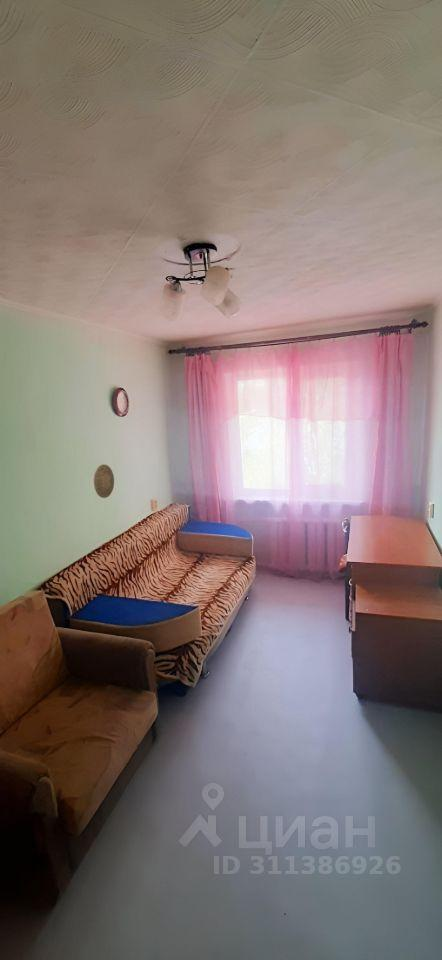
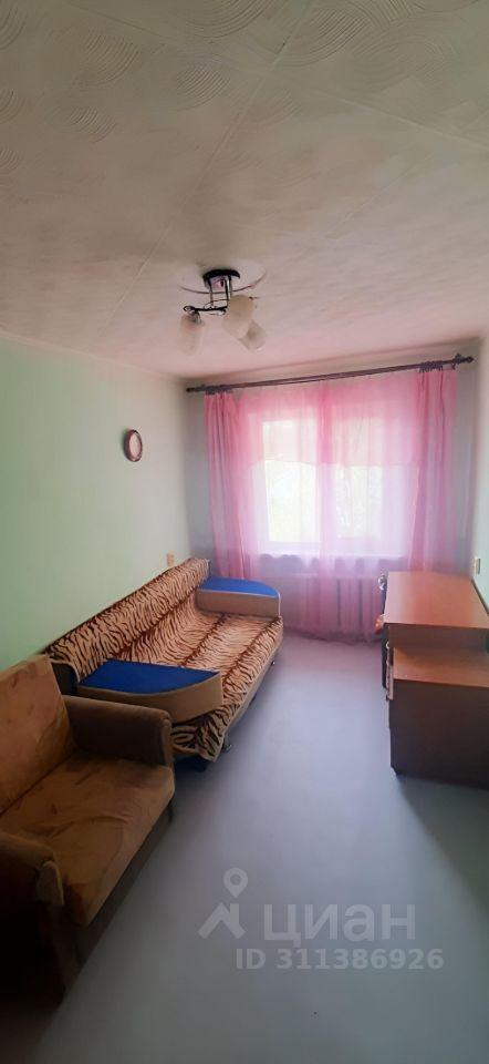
- decorative plate (105, 481)
